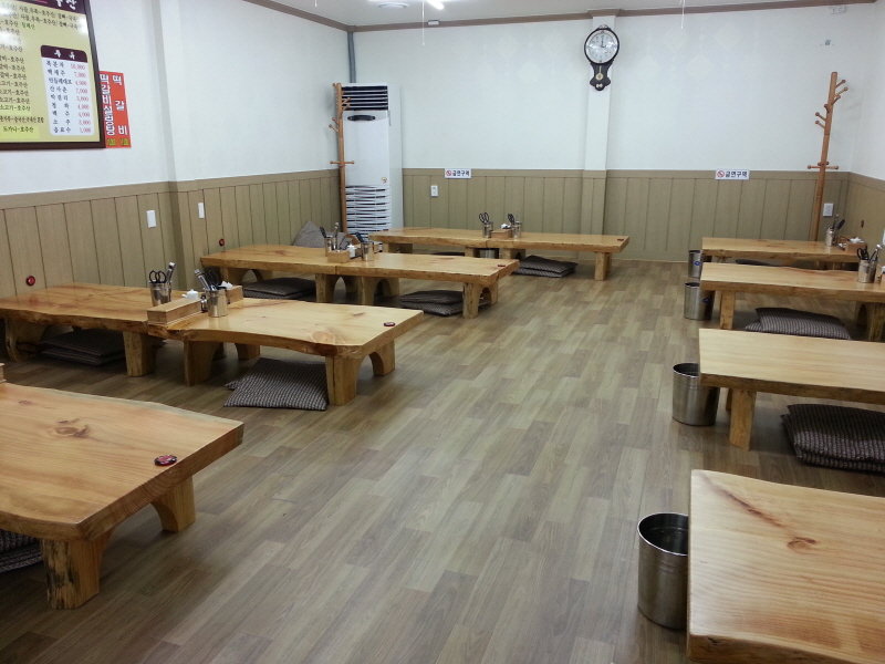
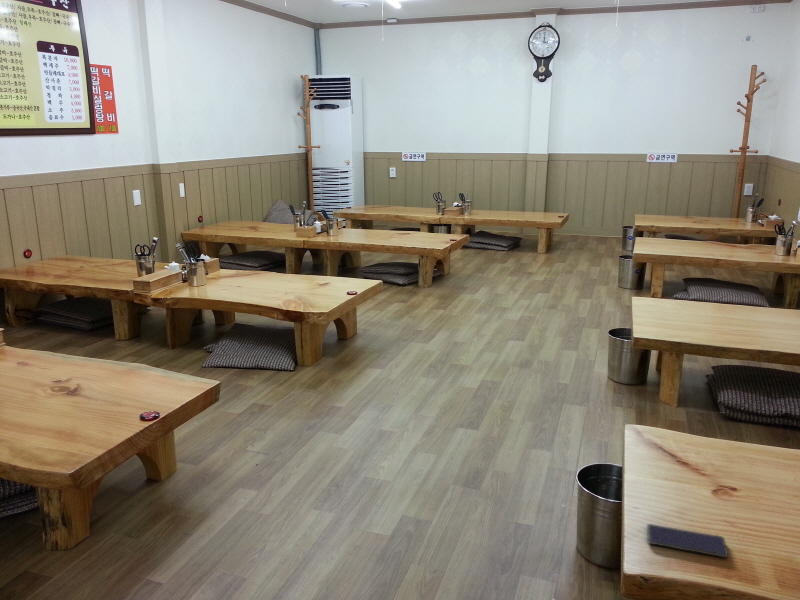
+ smartphone (685, 540)
